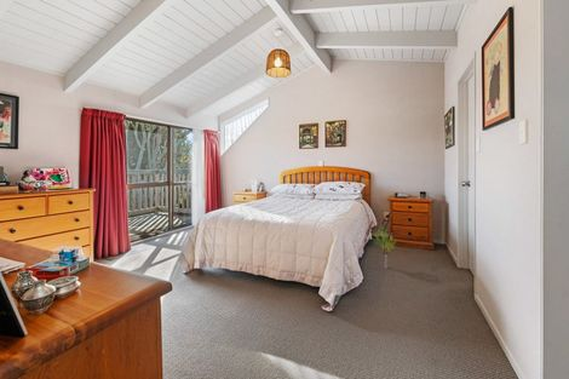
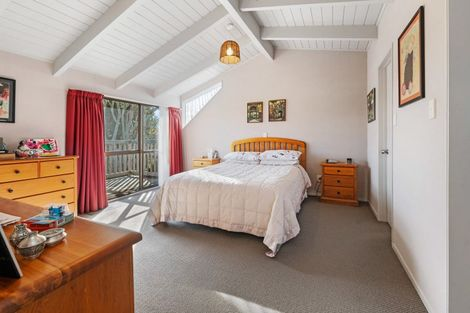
- decorative plant (387, 245)
